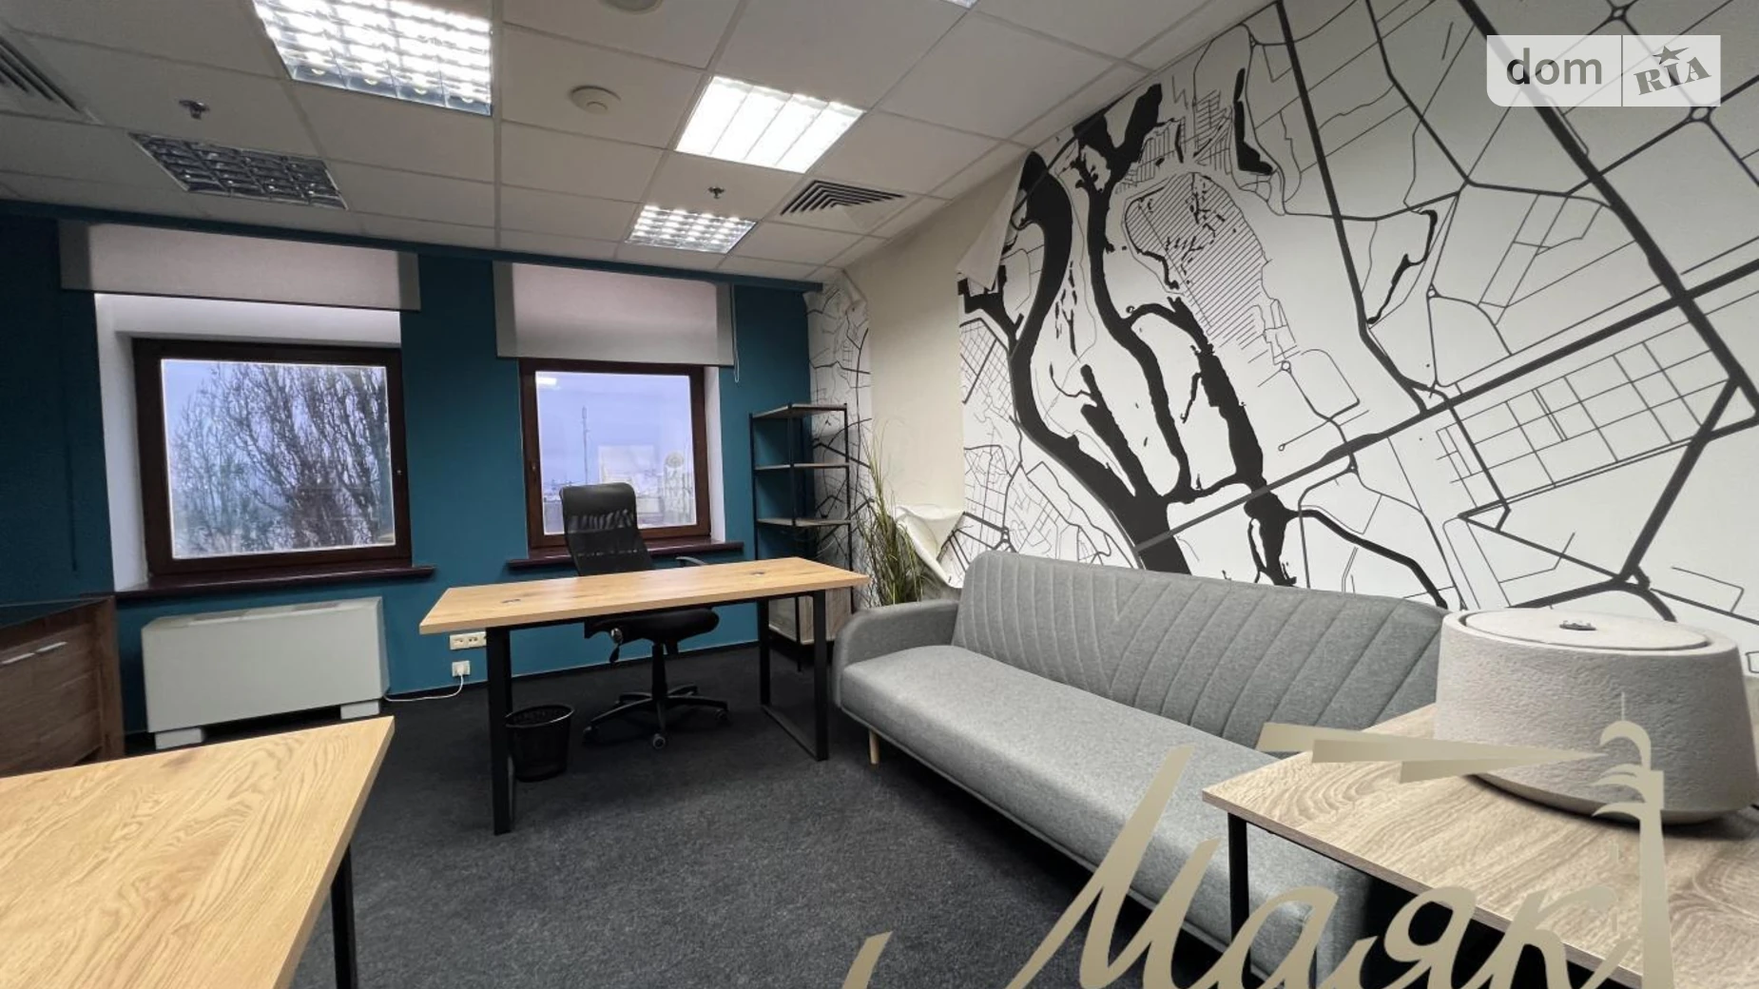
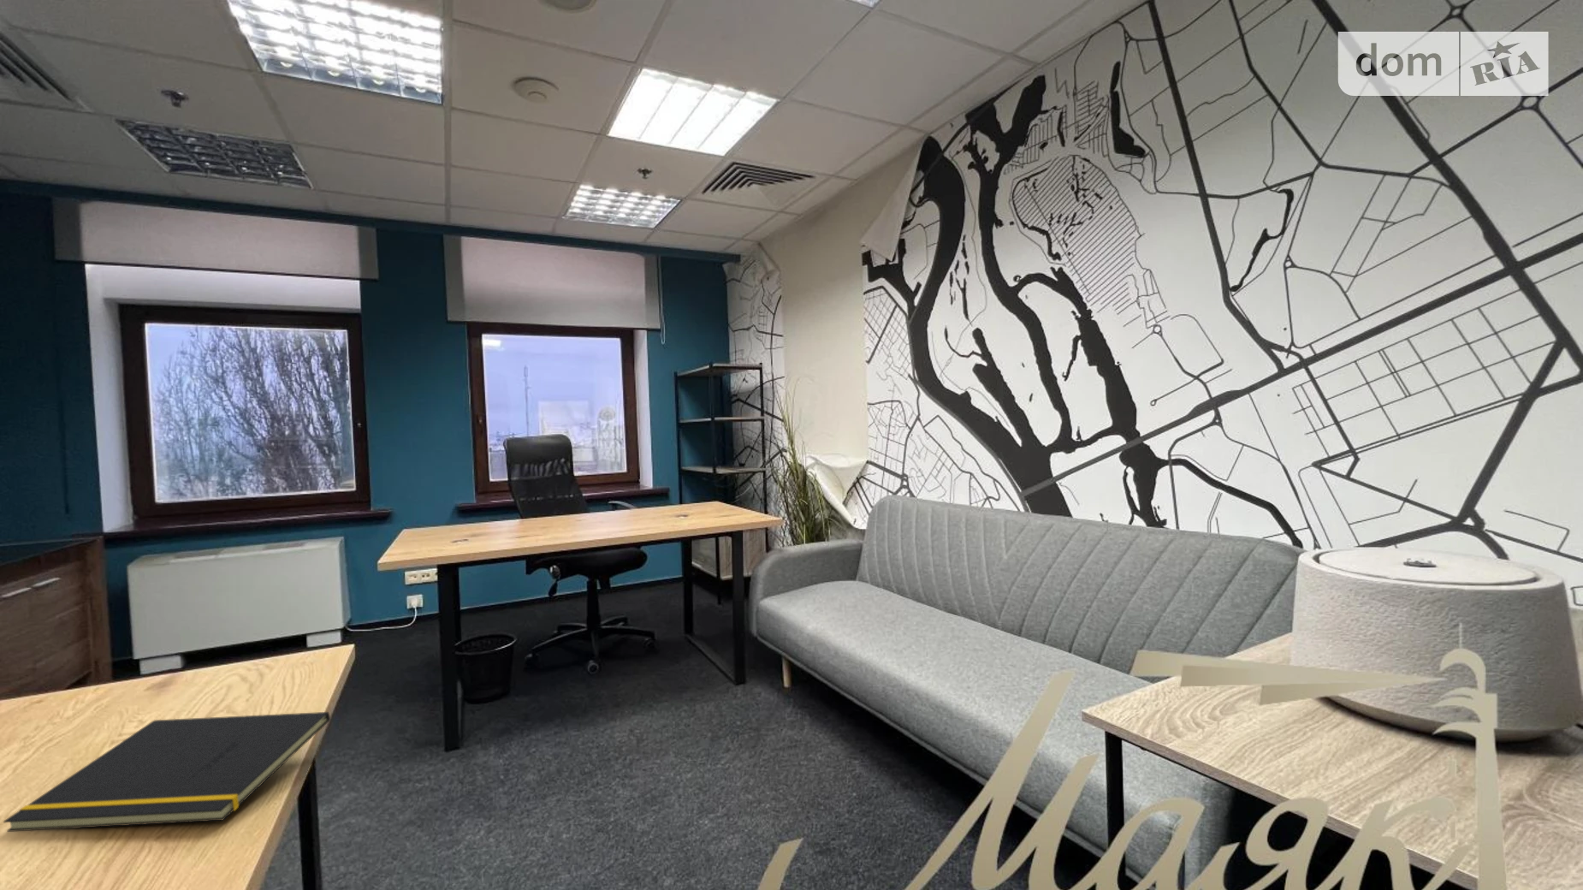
+ notepad (186, 764)
